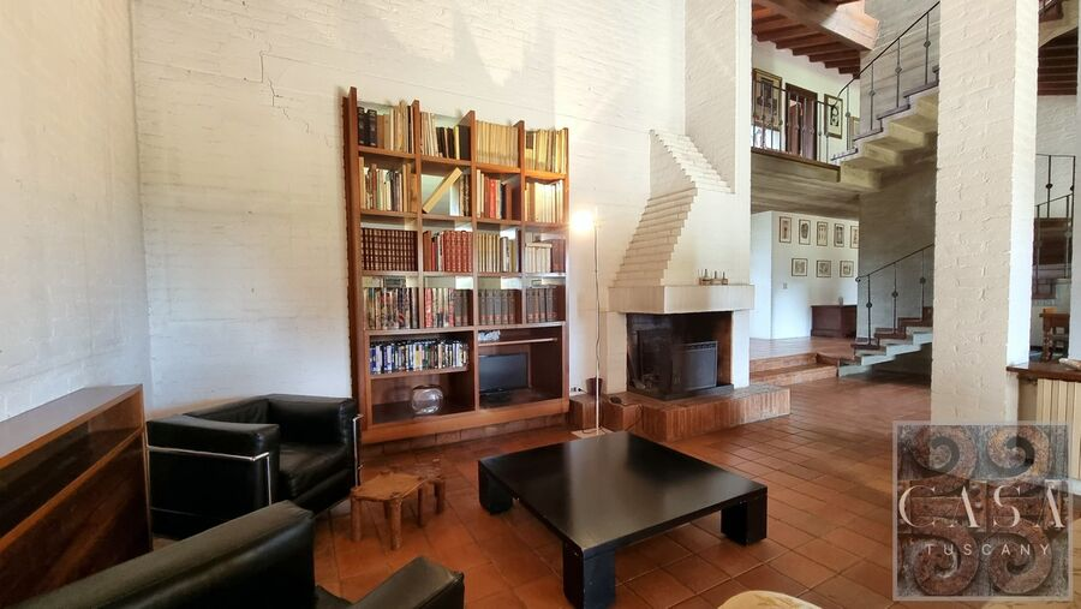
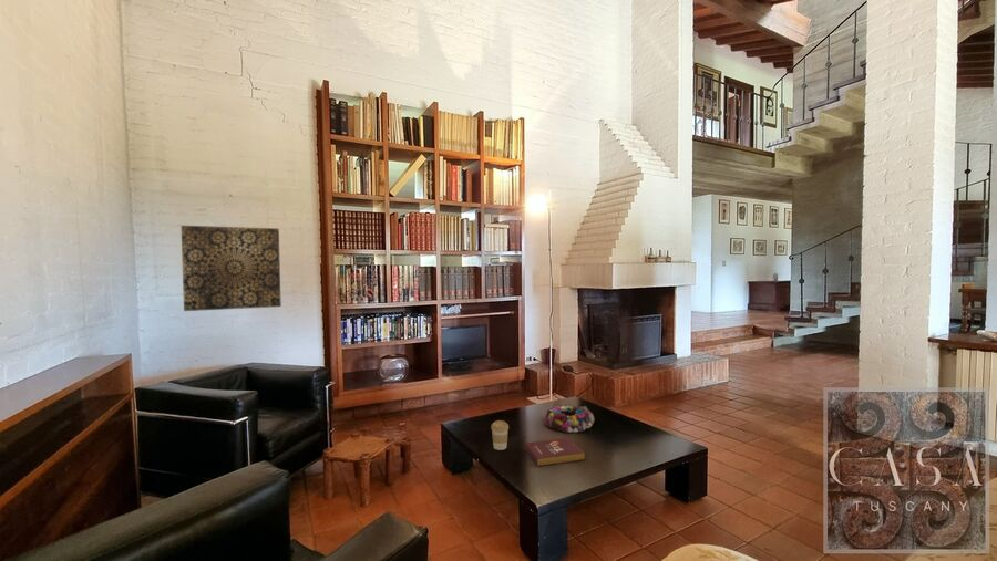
+ coffee cup (500, 435)
+ wall art (233, 268)
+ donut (568, 415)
+ book (554, 450)
